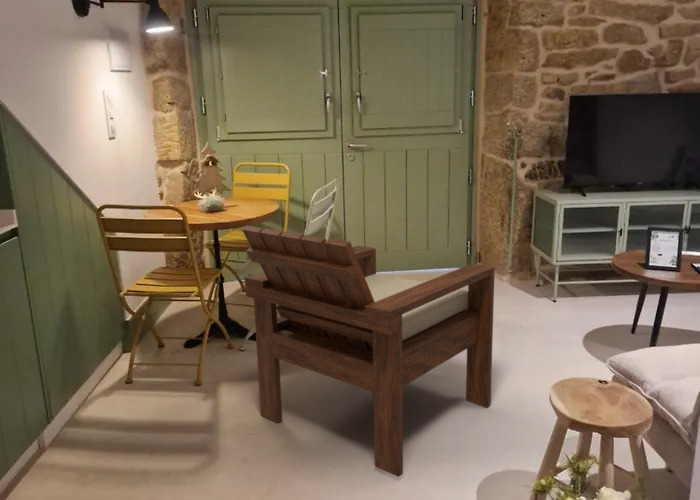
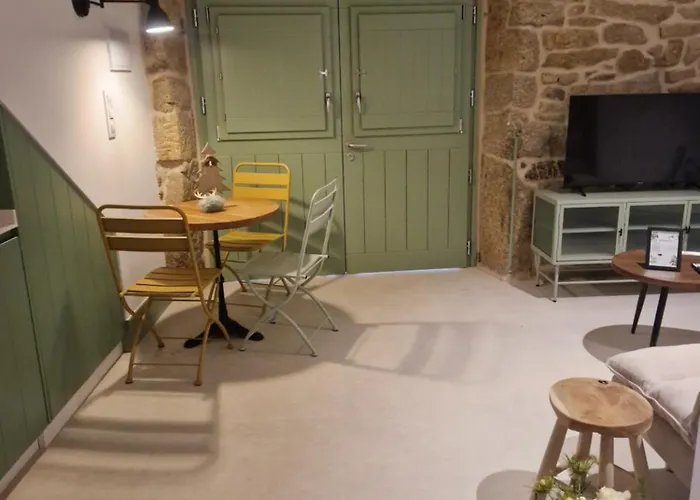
- chair (365, 320)
